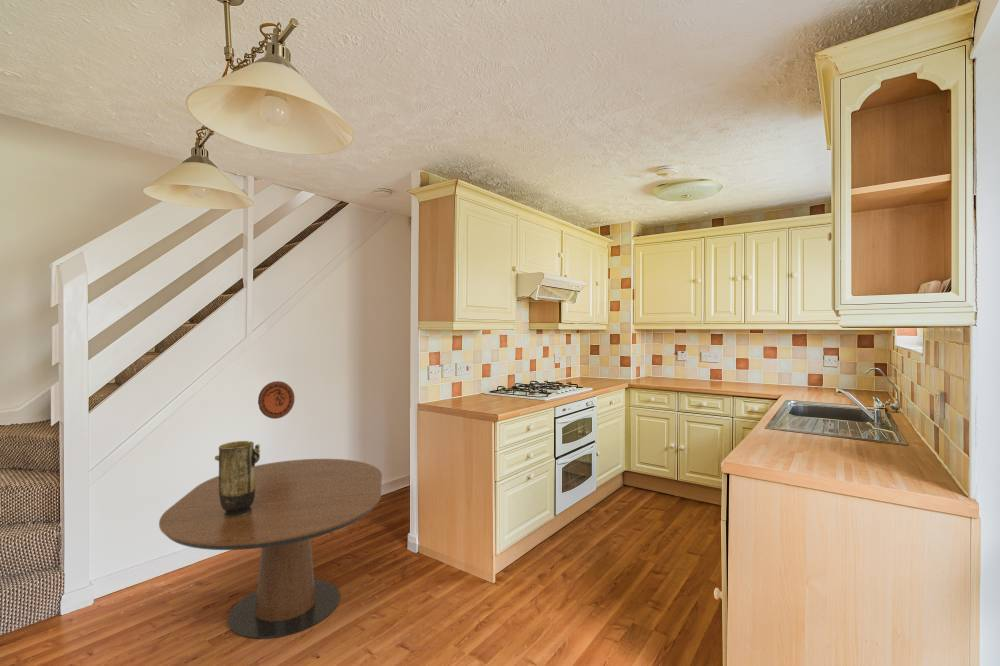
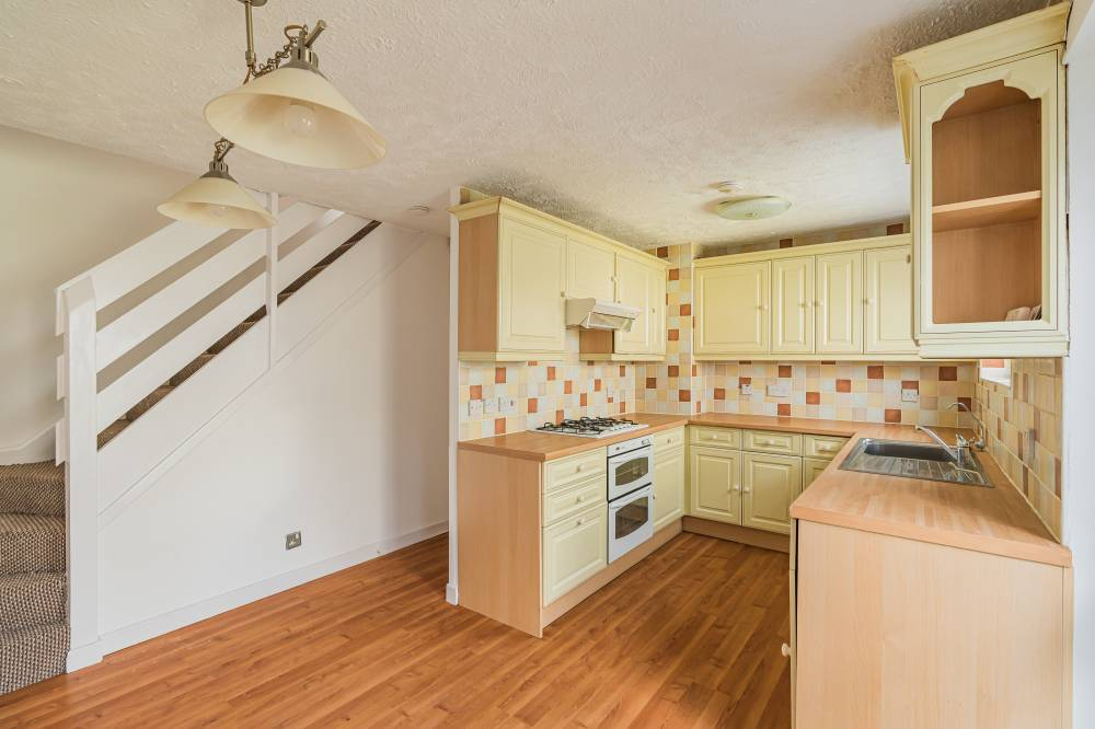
- decorative plate (276, 399)
- dining table (302, 546)
- vase (238, 478)
